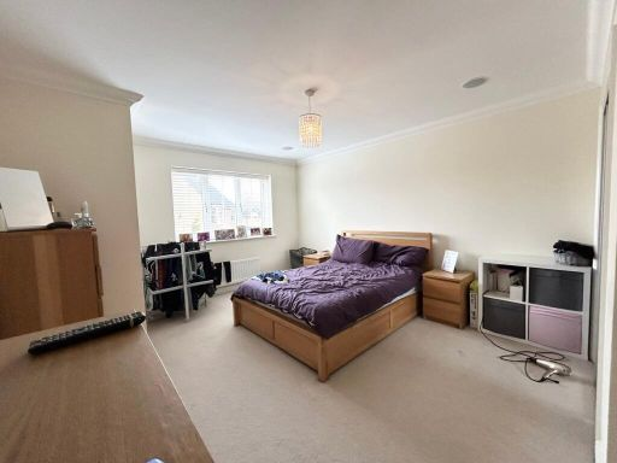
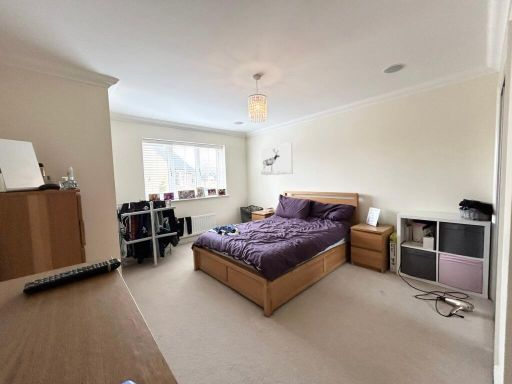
+ wall art (275, 160)
